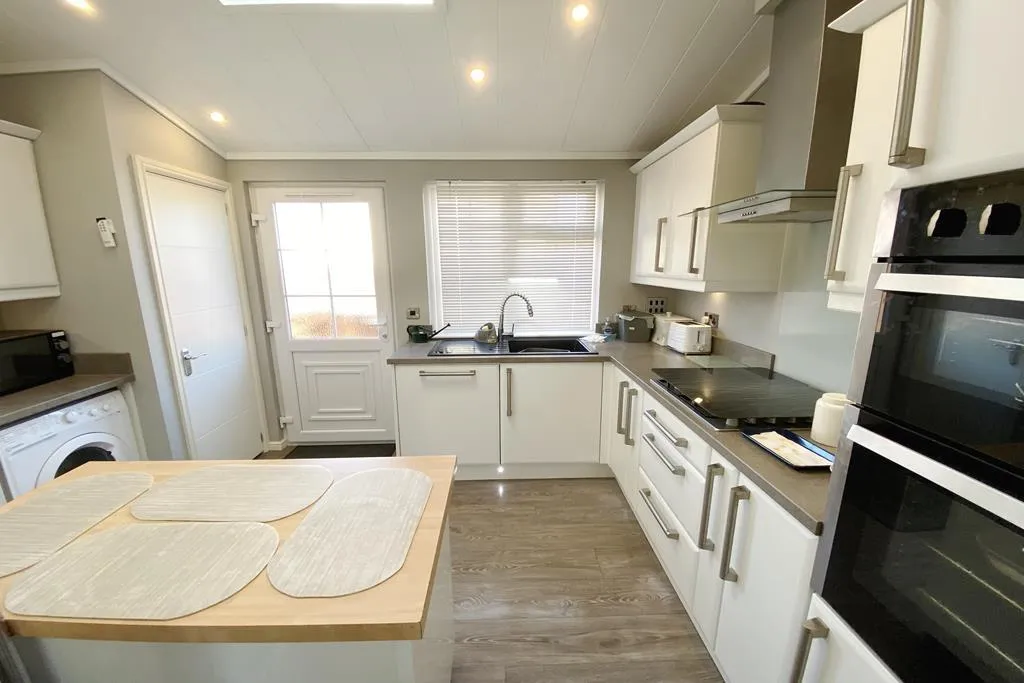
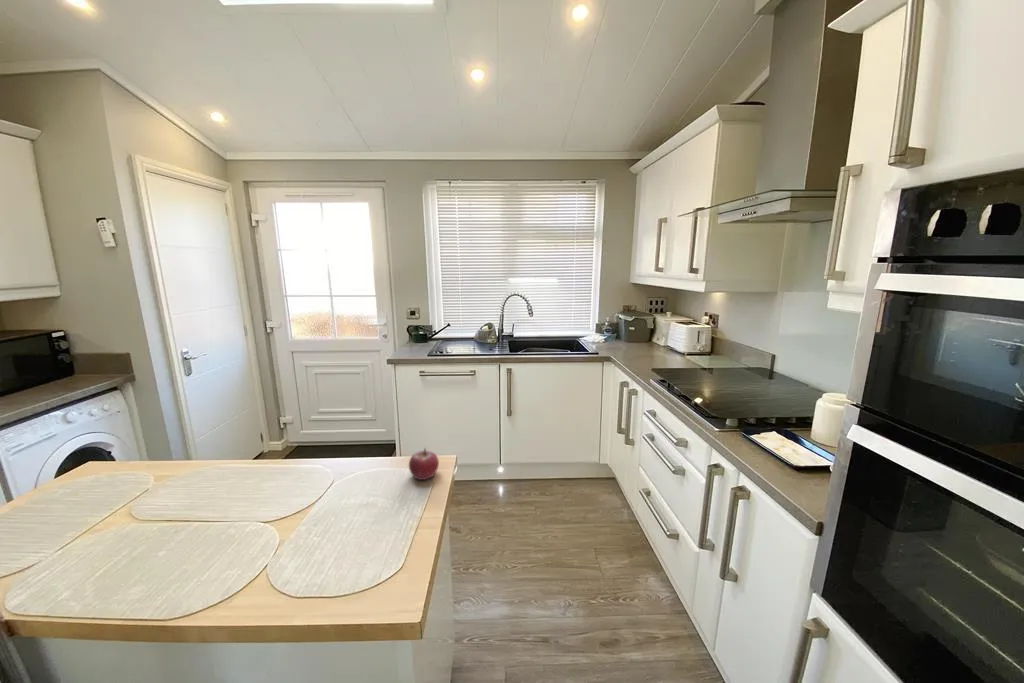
+ fruit (423, 462)
